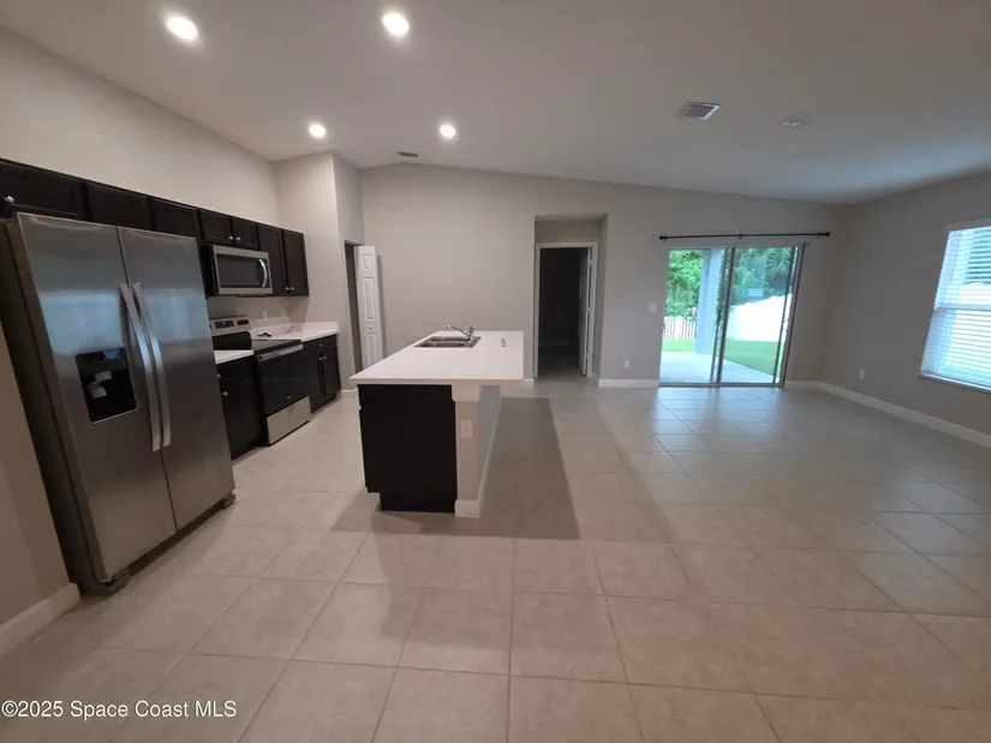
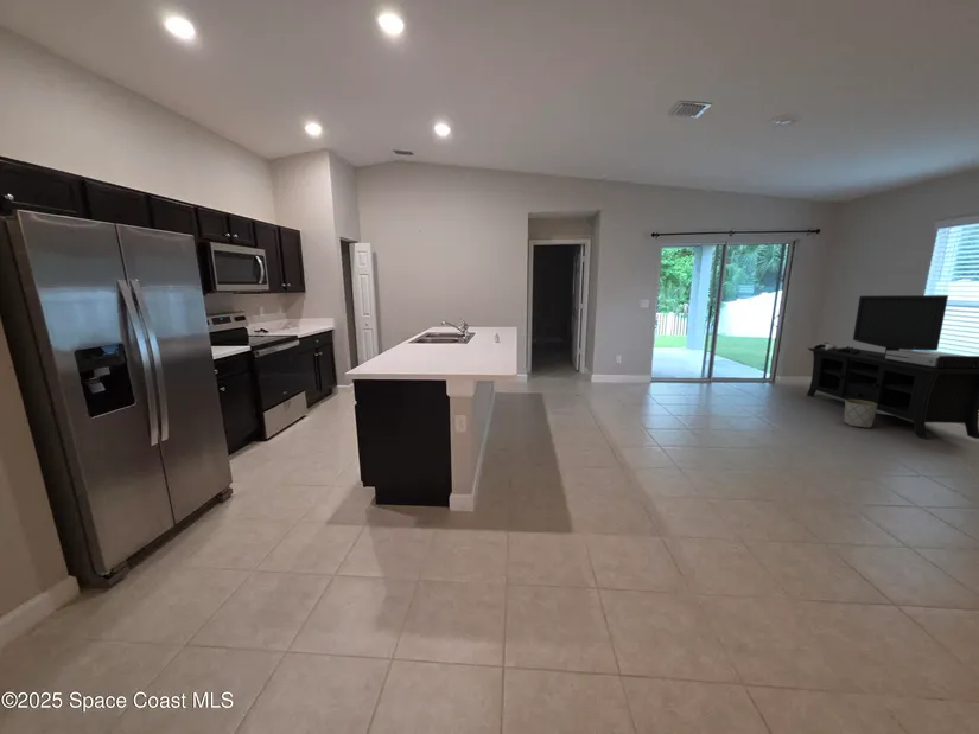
+ media console (884, 356)
+ planter (859, 413)
